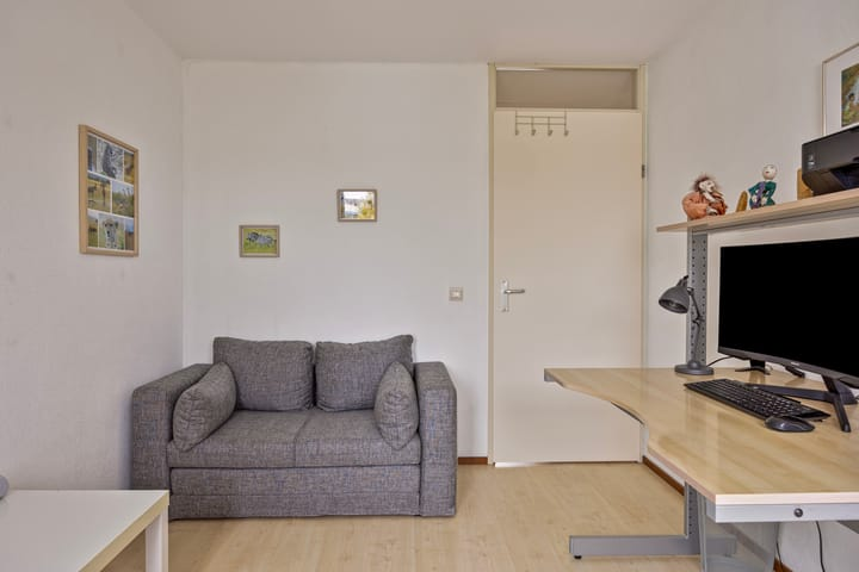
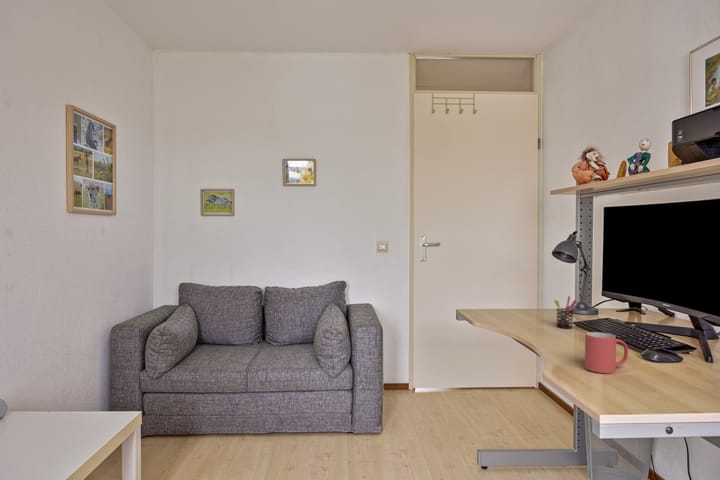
+ pen holder (563, 311)
+ mug (606, 352)
